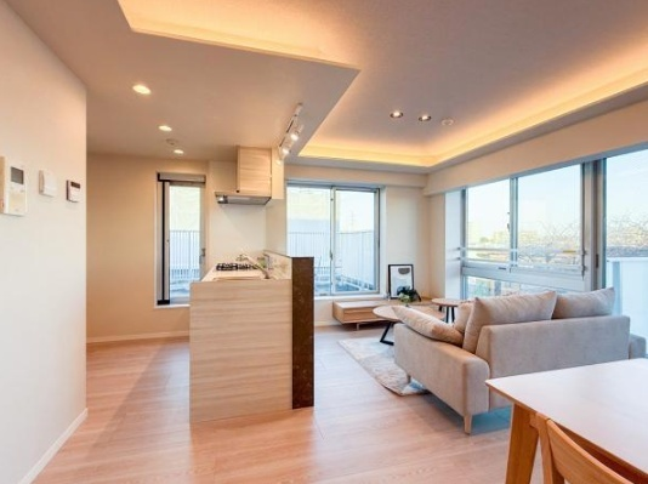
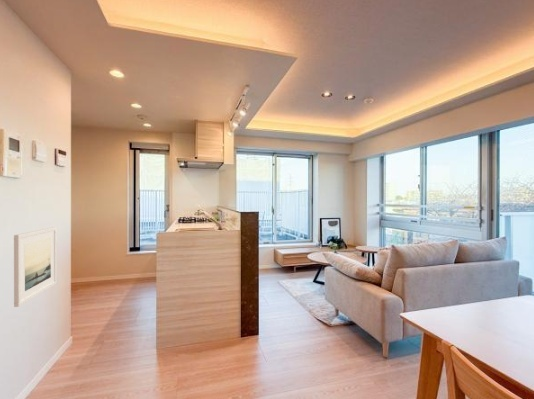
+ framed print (37, 262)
